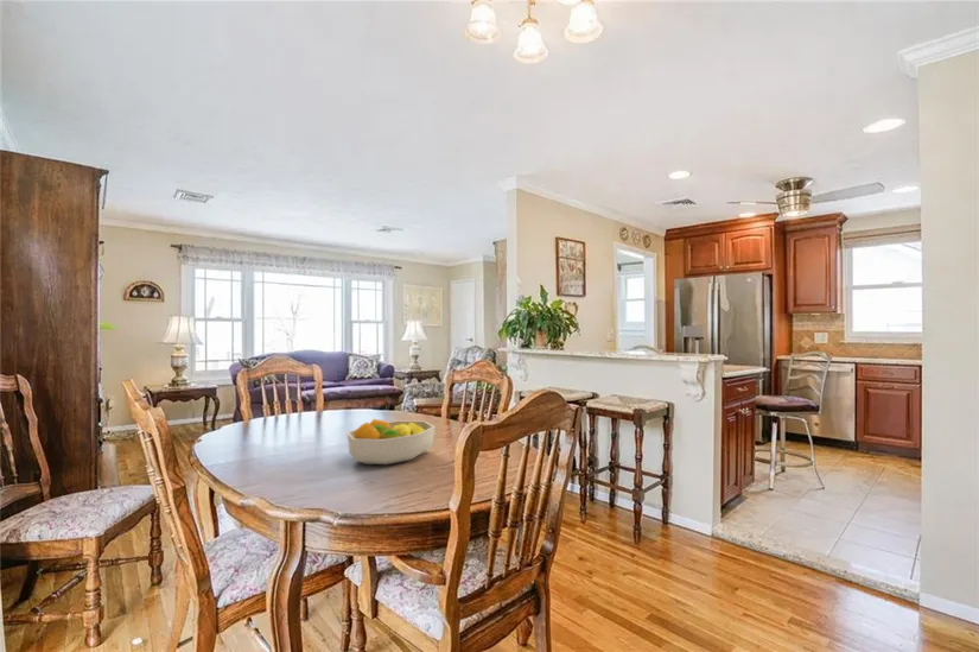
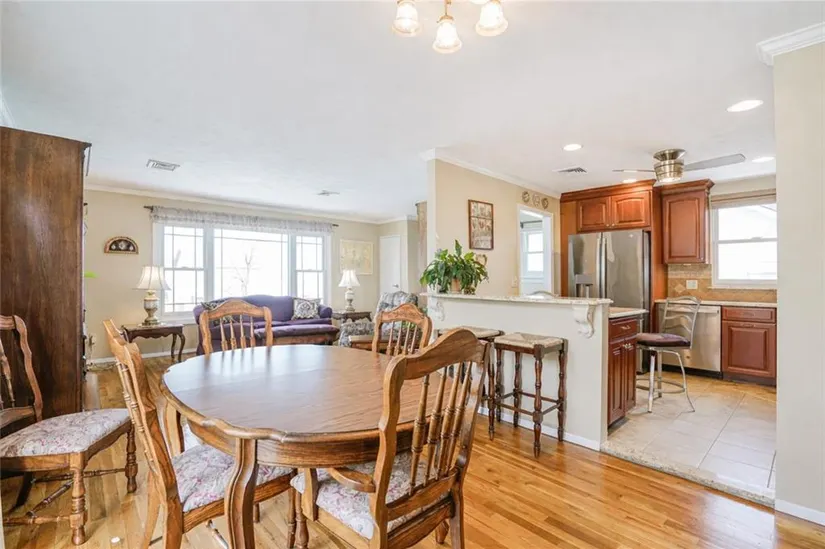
- fruit bowl (392, 436)
